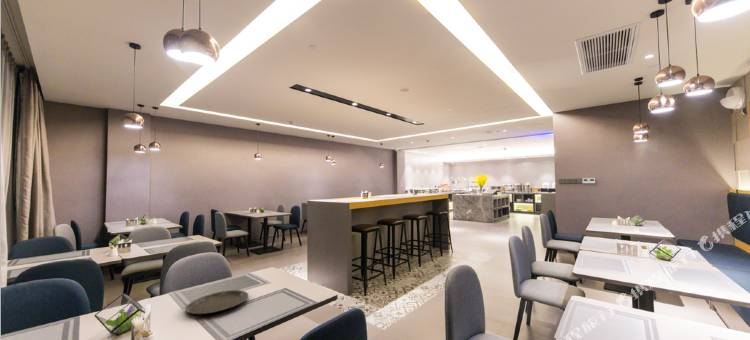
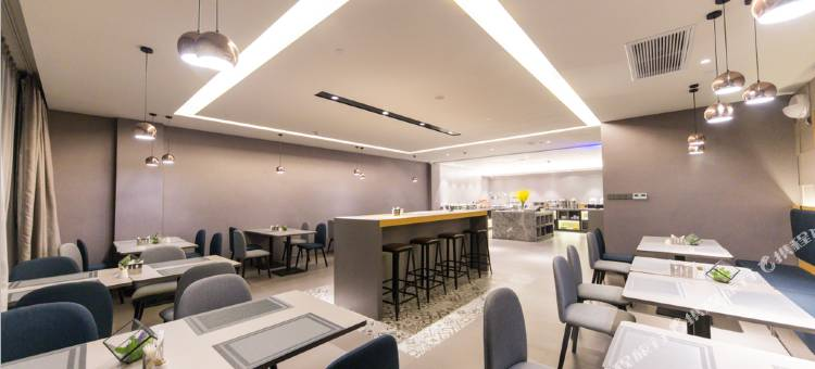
- plate (218, 302)
